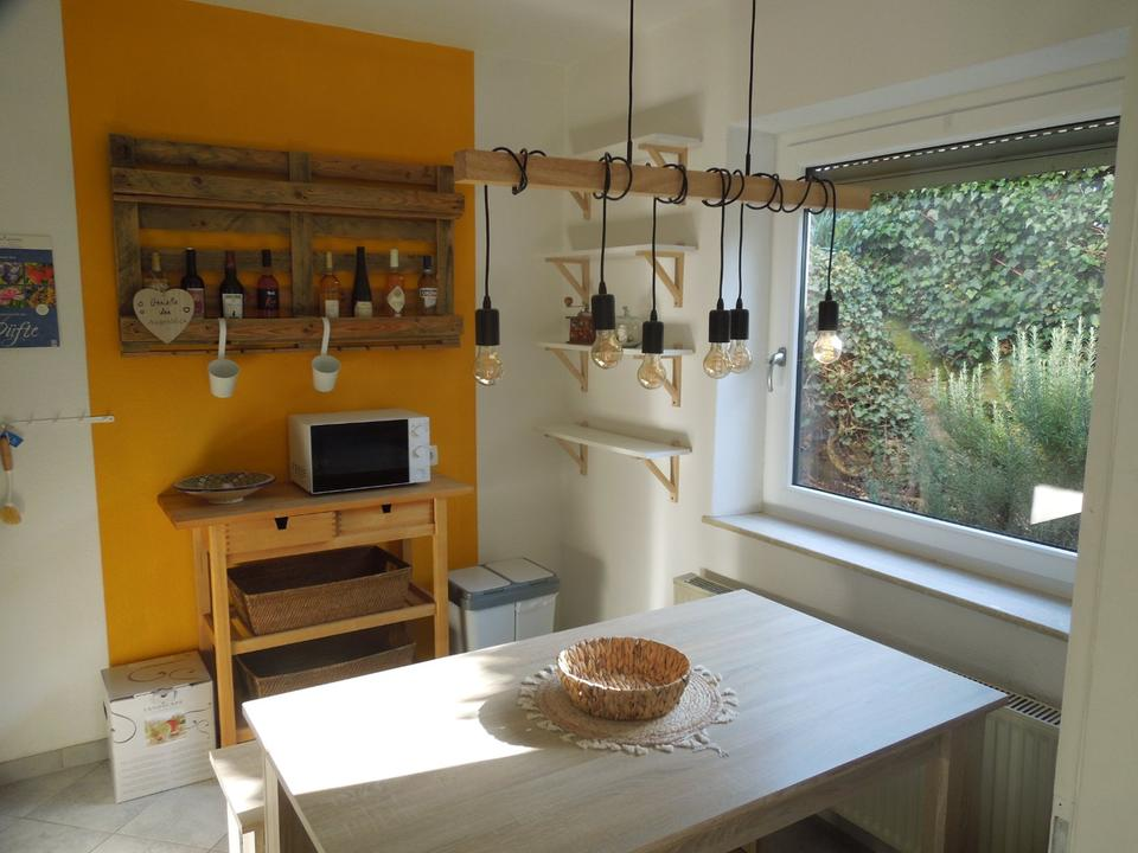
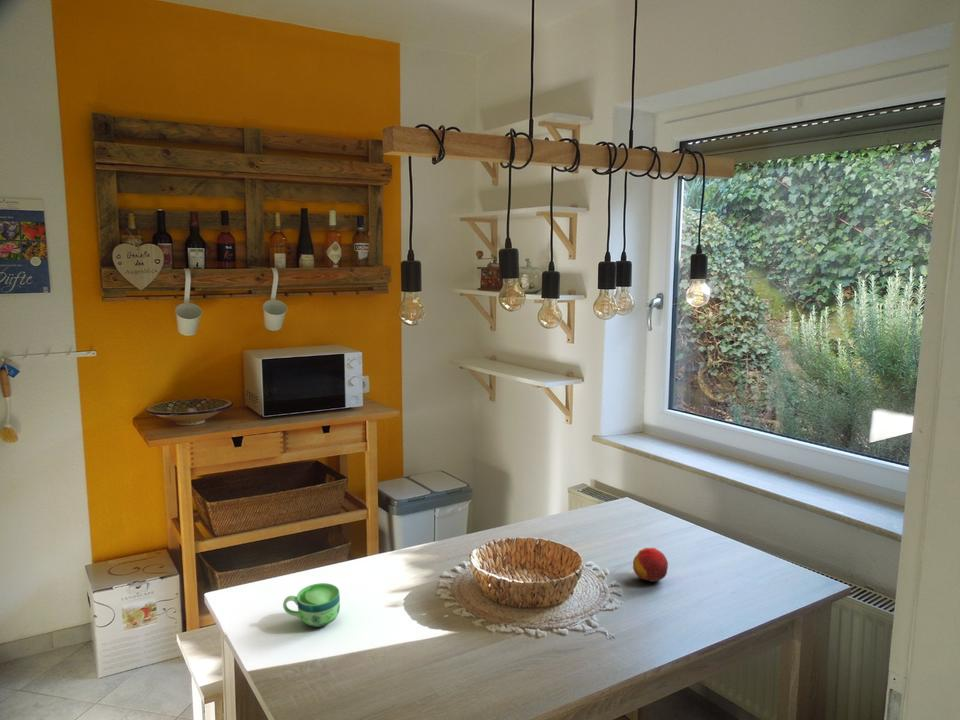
+ cup (312, 607)
+ fruit (650, 564)
